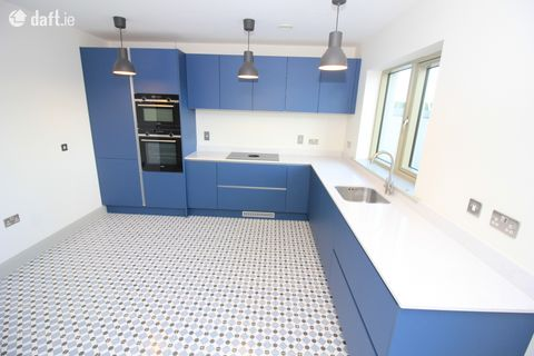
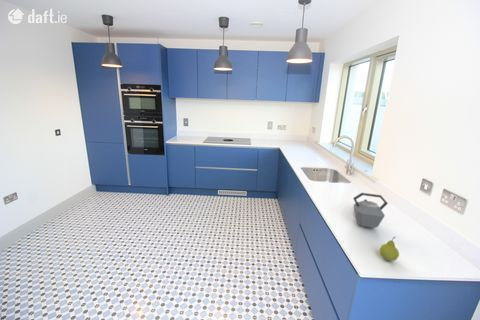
+ fruit (390, 247)
+ kettle (365, 204)
